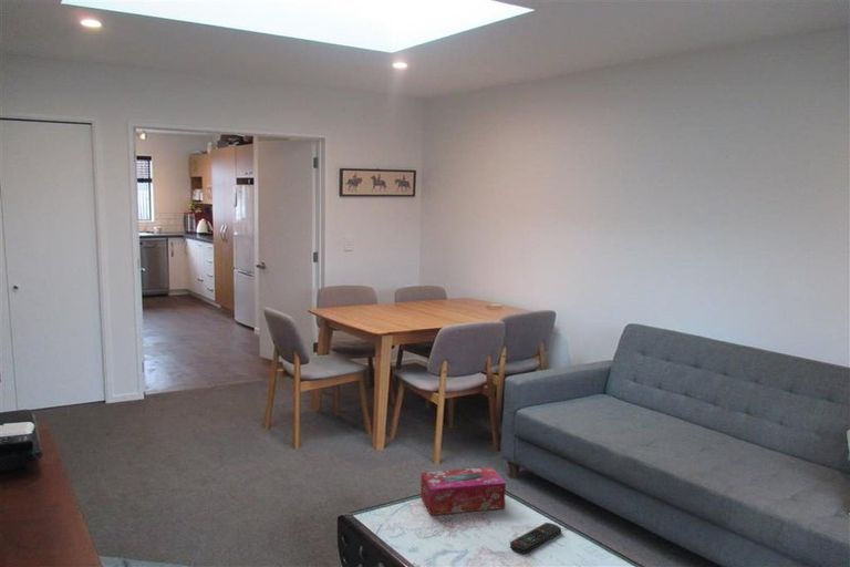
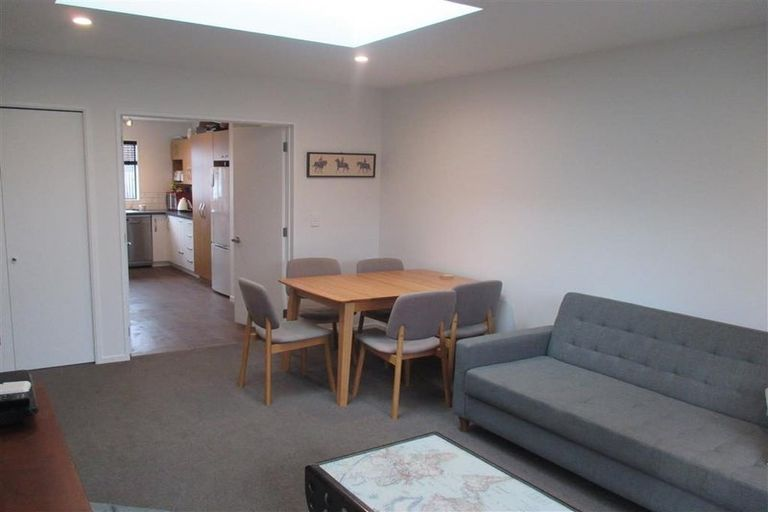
- tissue box (462, 489)
- remote control (536, 537)
